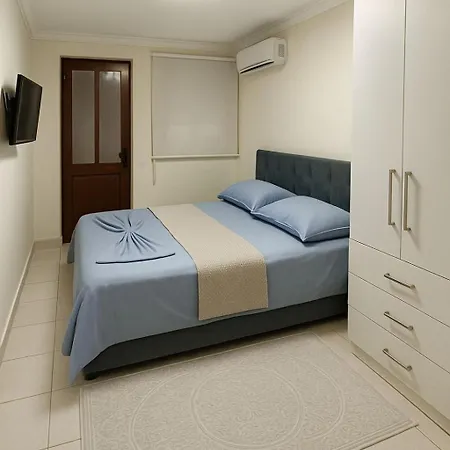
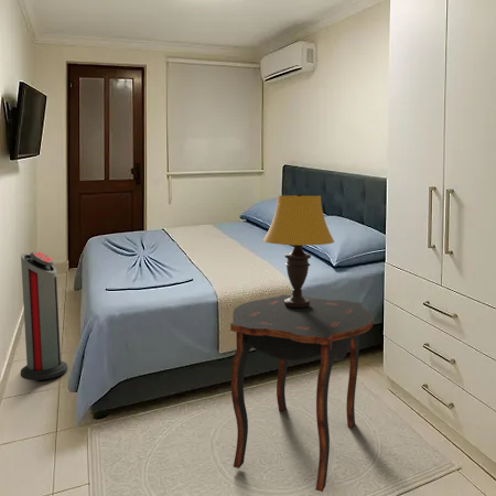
+ table lamp (298, 250)
+ air purifier (41, 312)
+ side table (285, 375)
